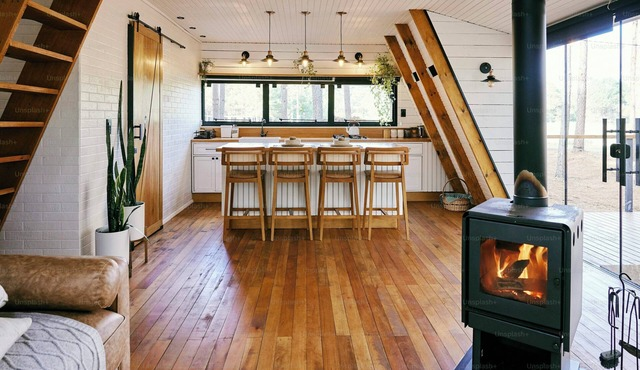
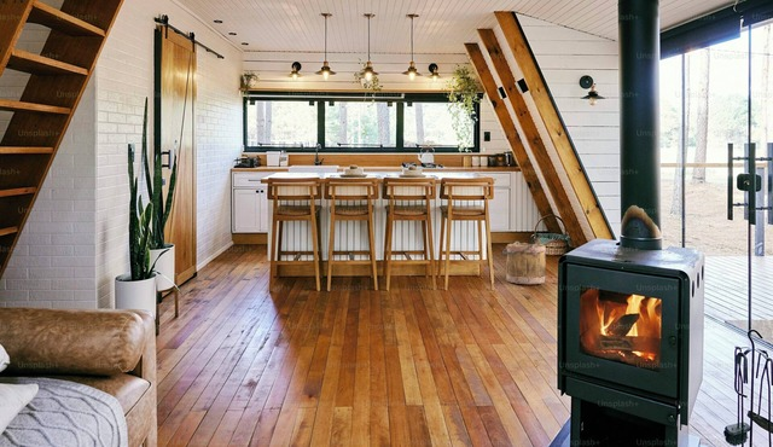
+ bucket (523, 262)
